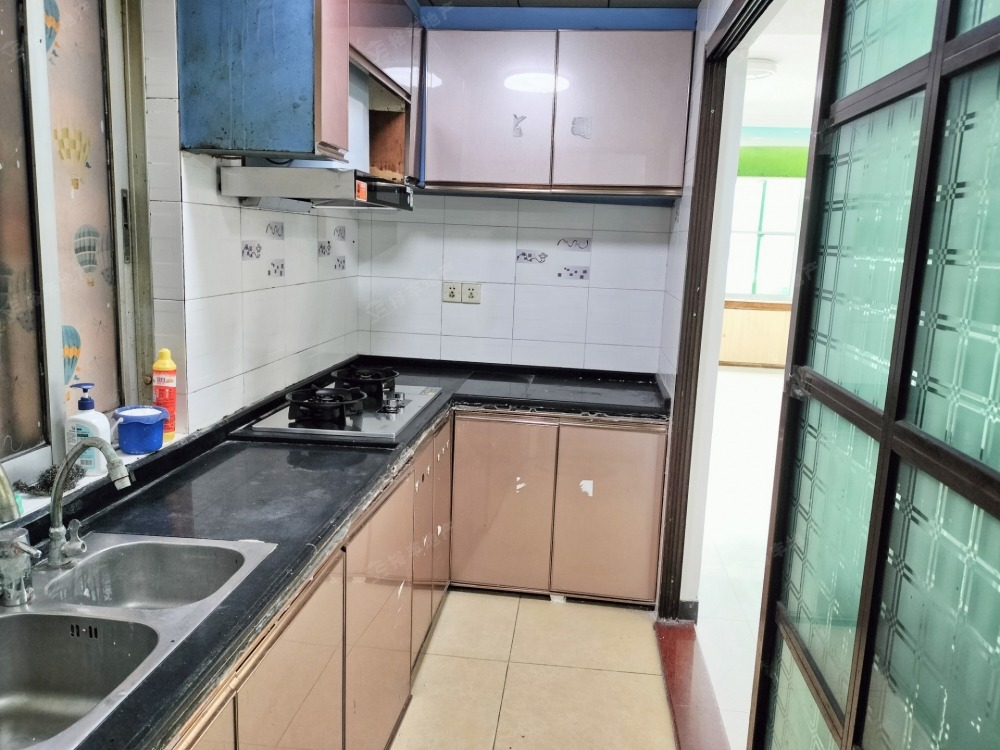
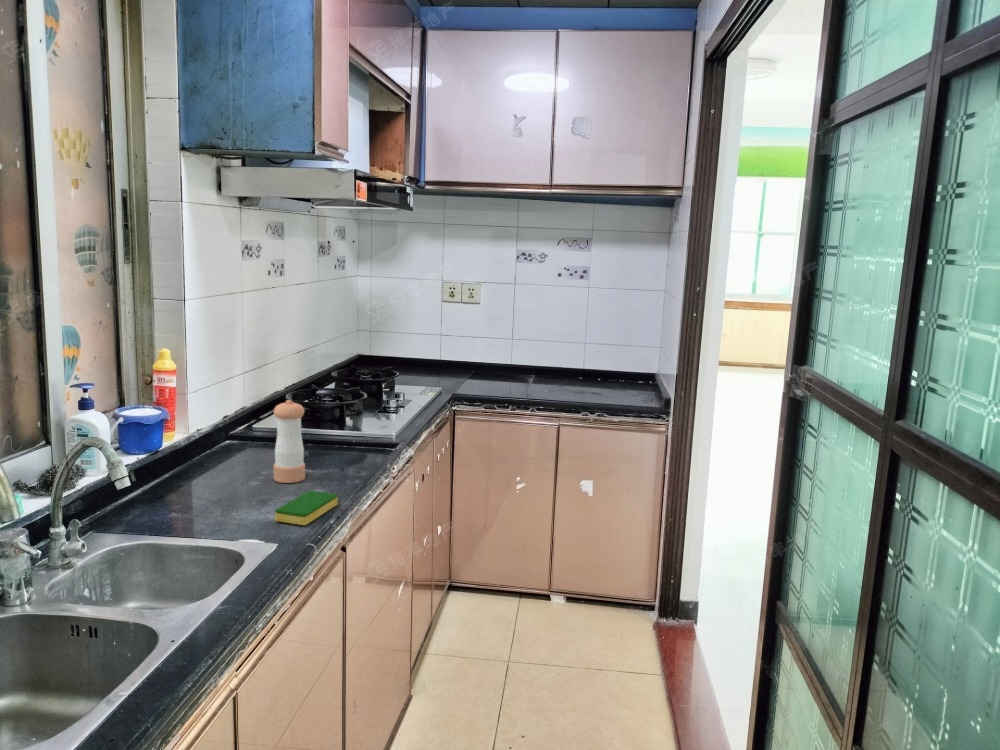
+ pepper shaker (289, 439)
+ dish sponge (307, 507)
